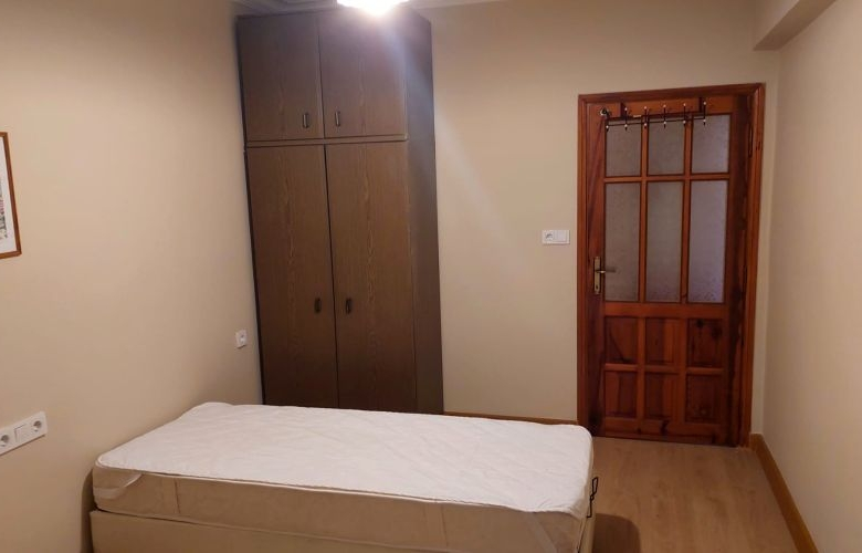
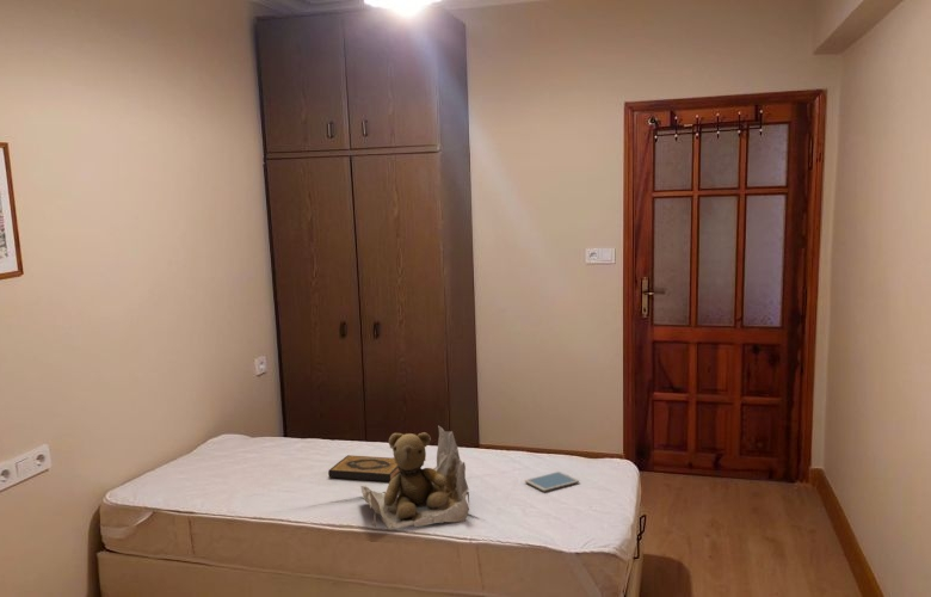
+ tablet (551, 481)
+ teddy bear (412, 472)
+ hardback book (368, 468)
